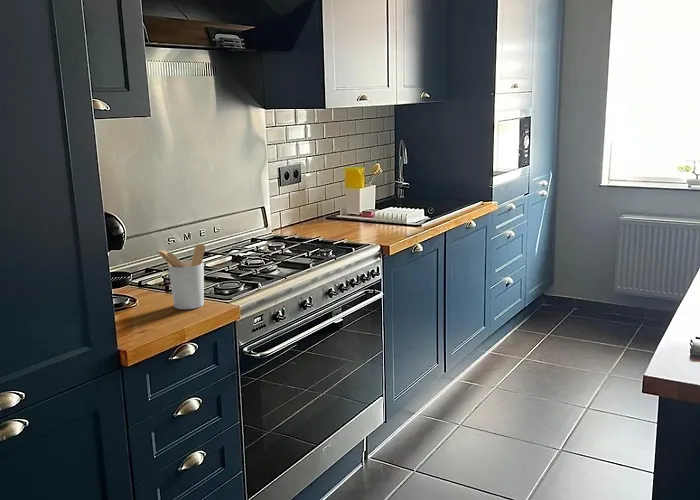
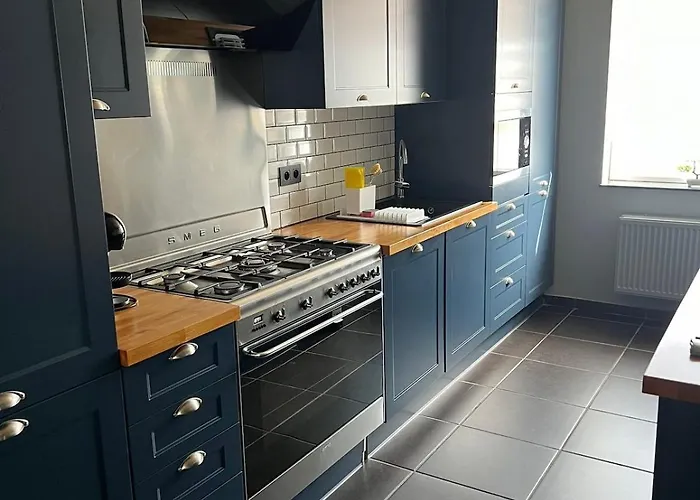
- utensil holder (181, 276)
